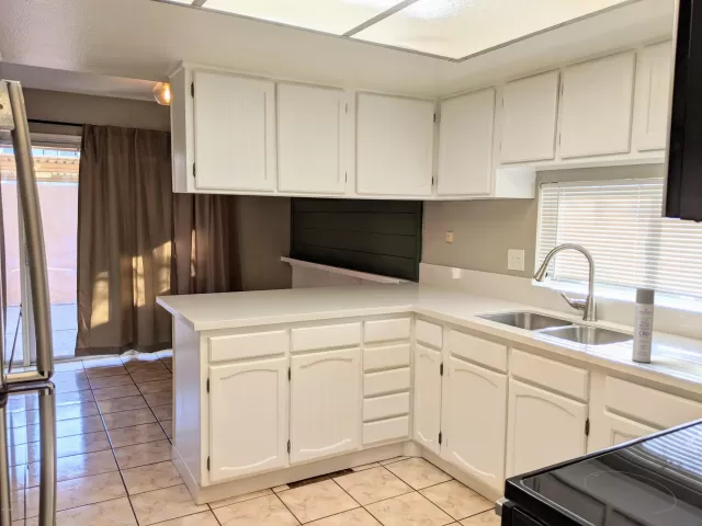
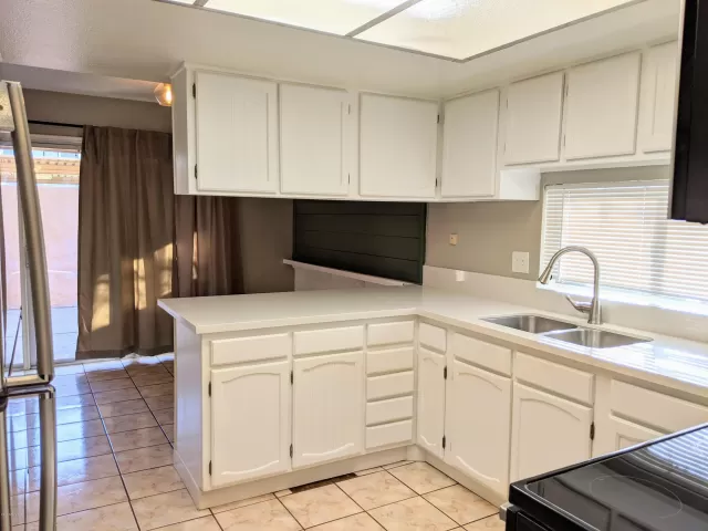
- spray bottle (643, 324)
